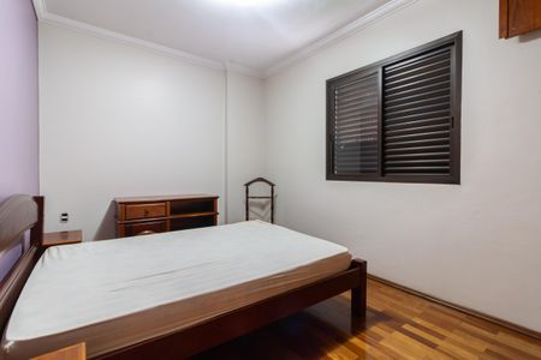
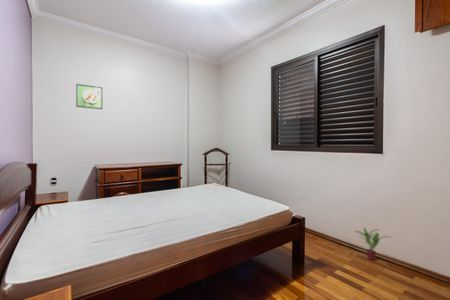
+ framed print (89, 96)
+ potted plant (370, 245)
